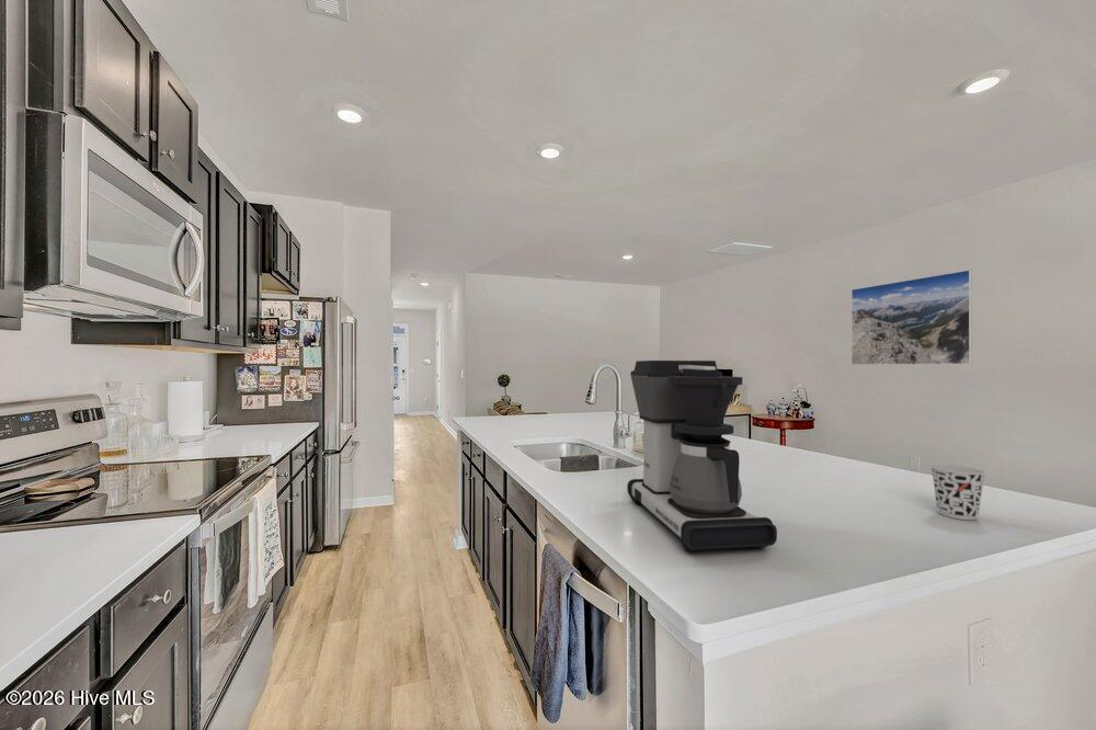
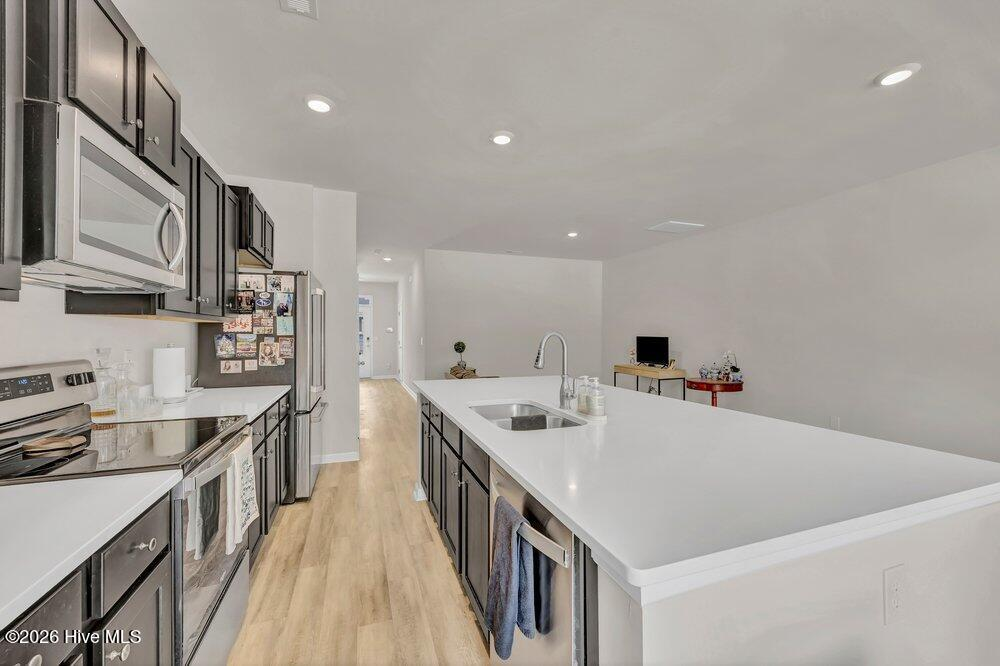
- cup (957, 491)
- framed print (904, 322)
- coffee maker (690, 441)
